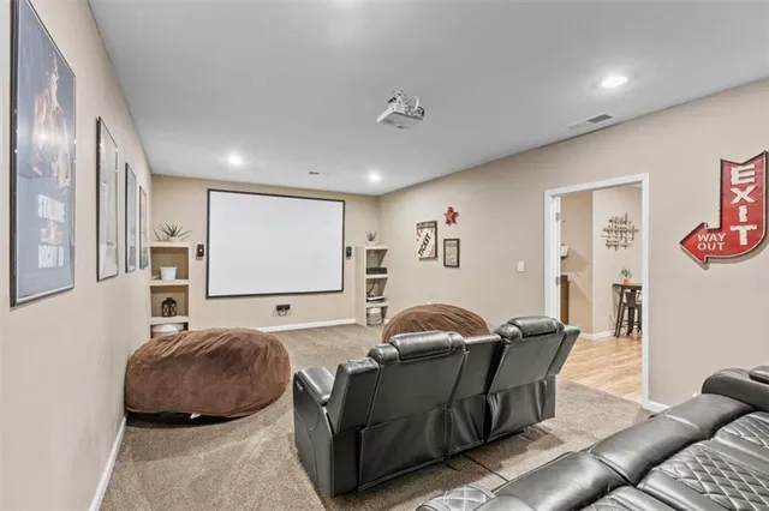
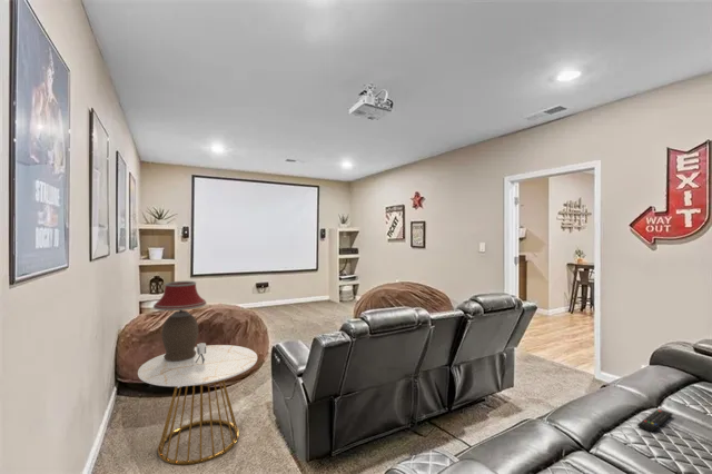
+ remote control (655, 419)
+ table lamp (180, 319)
+ side table (200, 393)
